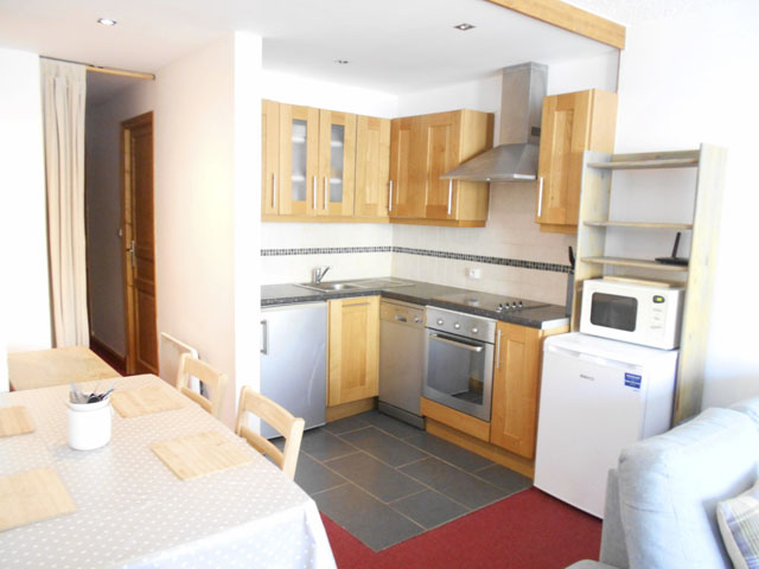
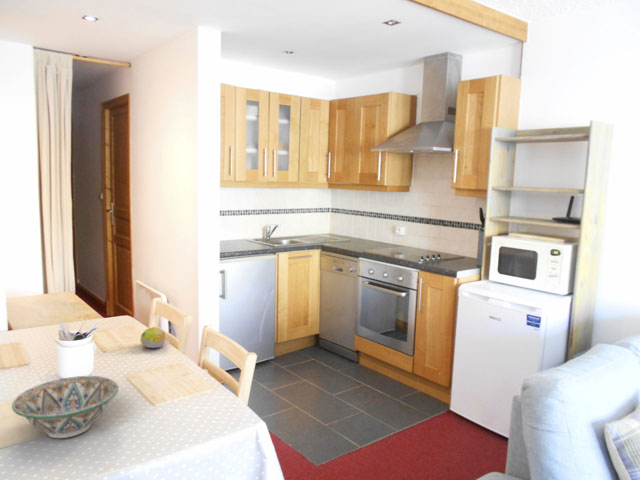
+ fruit (152, 337)
+ decorative bowl (67, 410)
